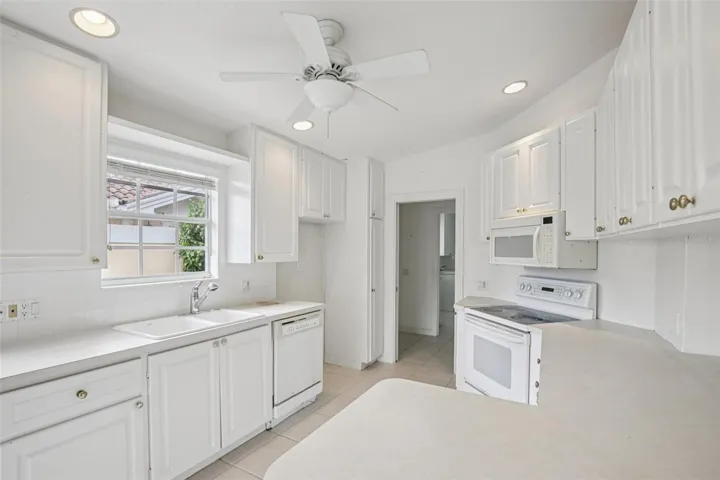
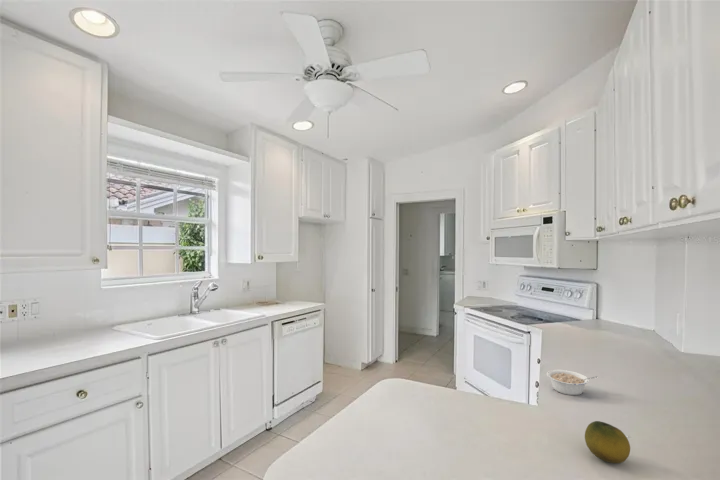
+ fruit (606, 441)
+ legume (568, 381)
